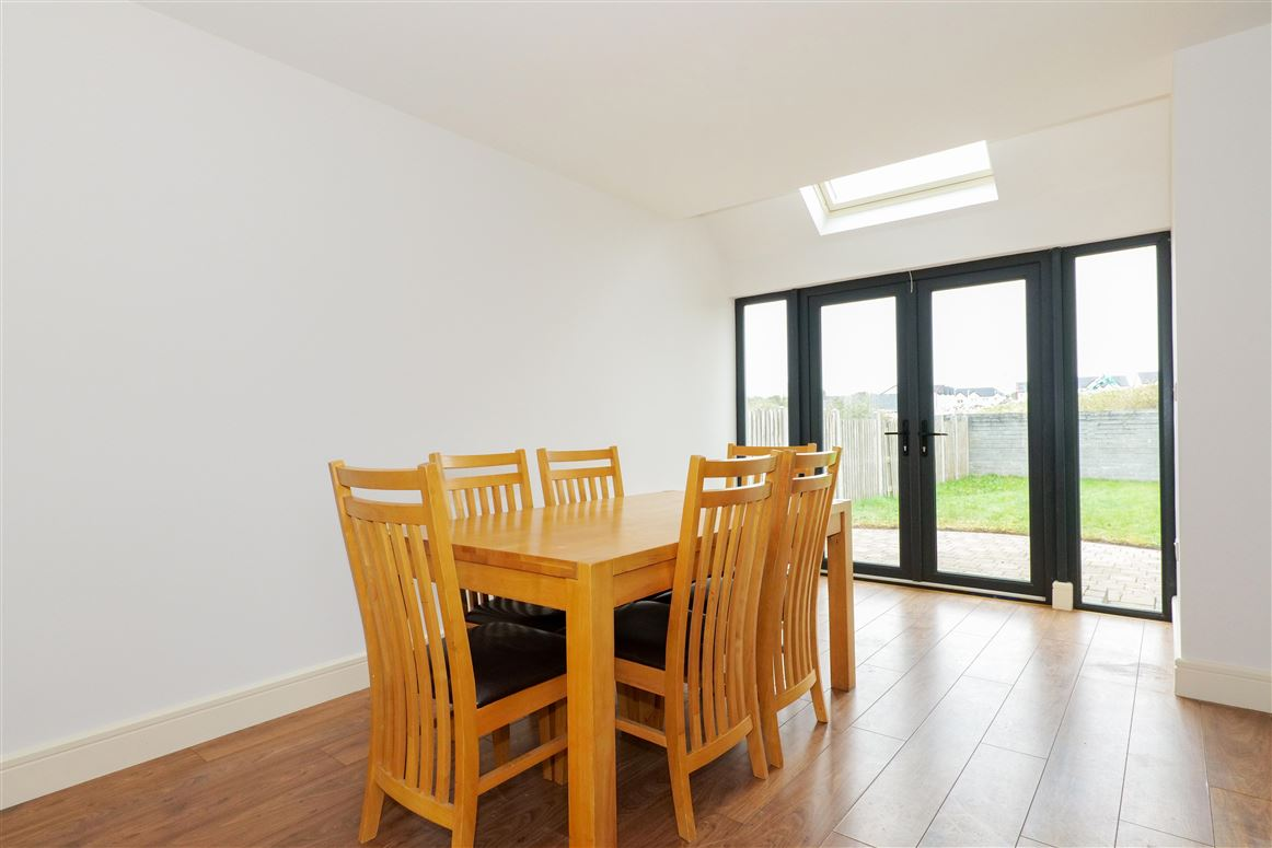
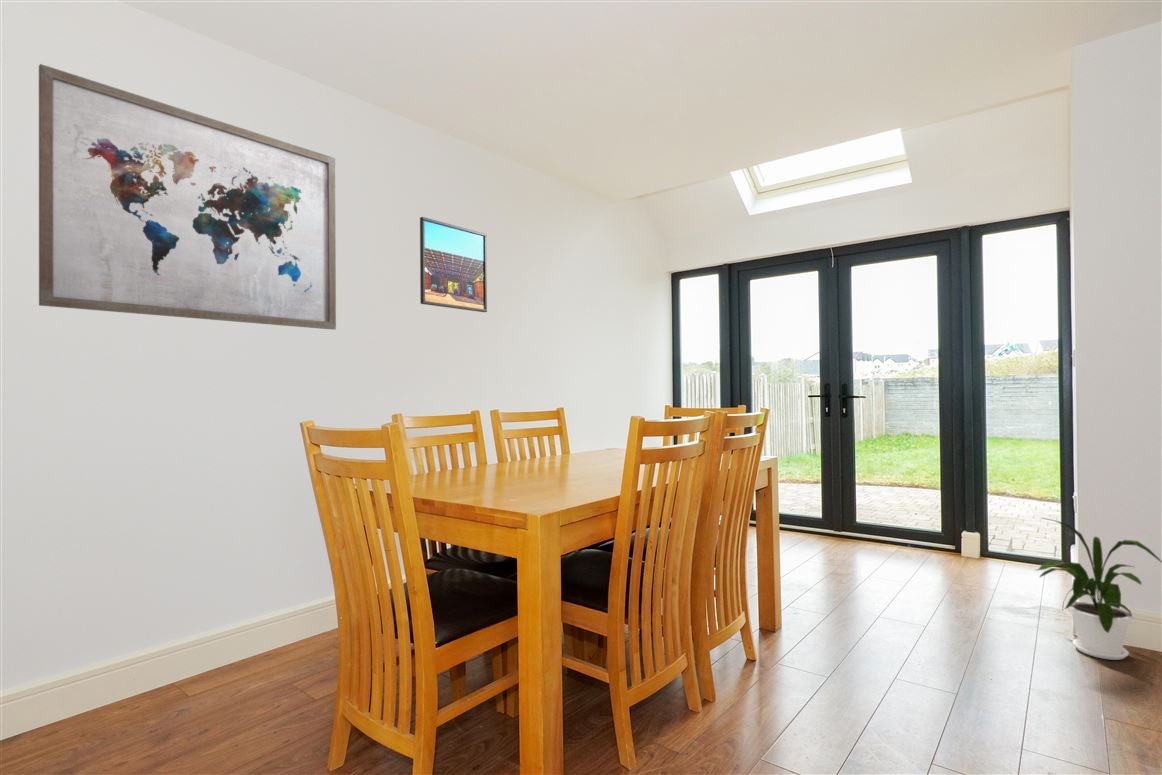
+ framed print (455, 267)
+ wall art (212, 219)
+ house plant (1094, 587)
